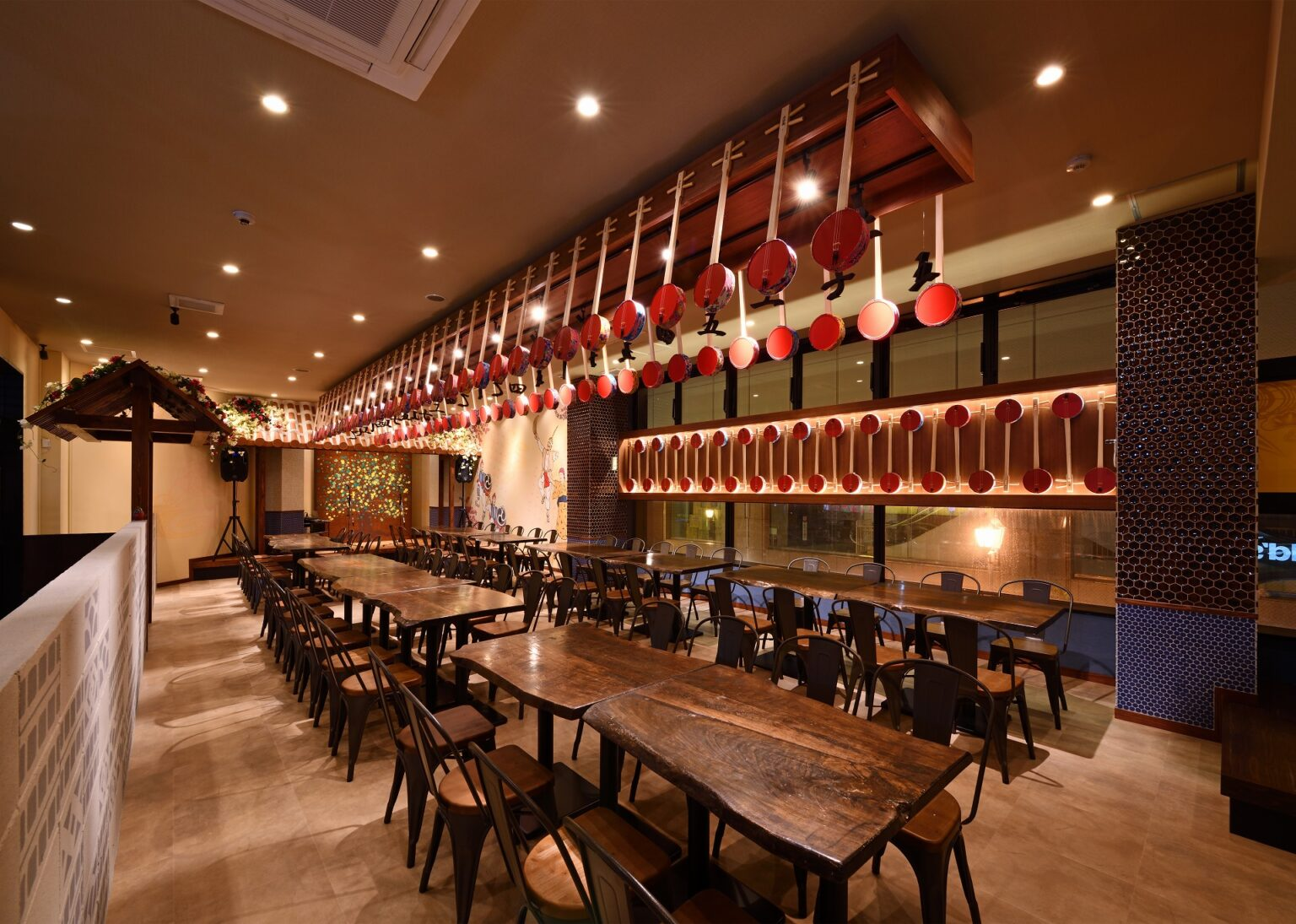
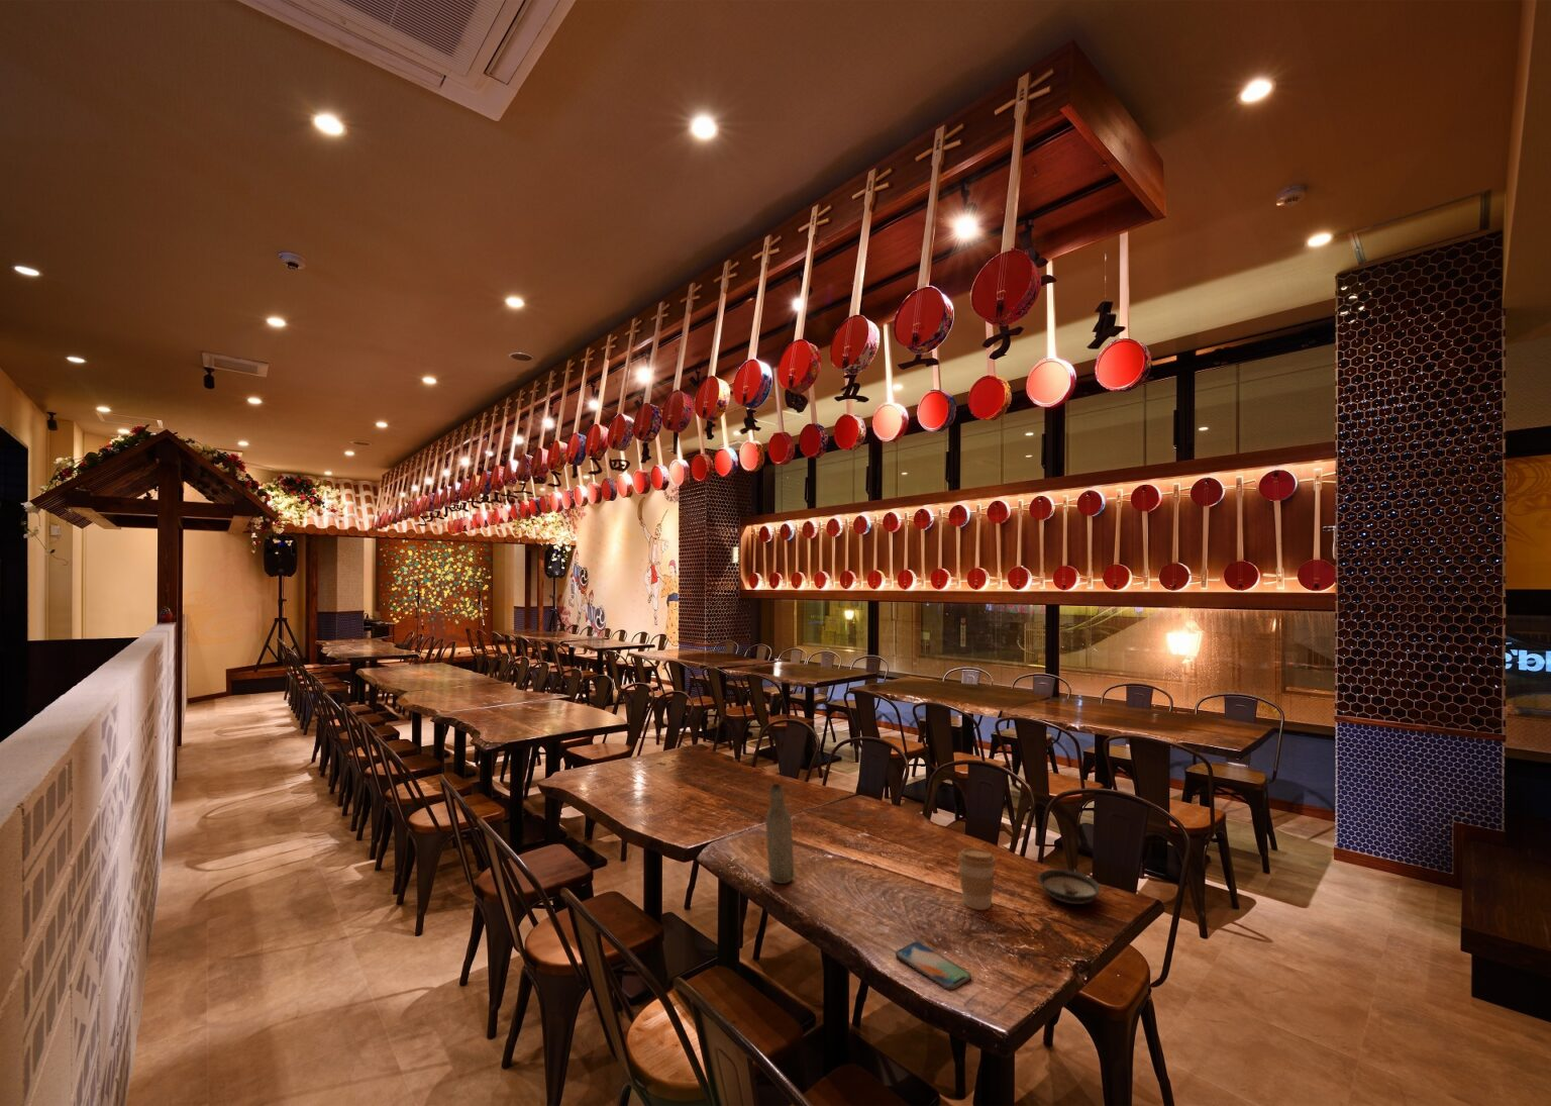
+ bottle (779, 831)
+ coffee cup (977, 876)
+ saucer (1069, 889)
+ smartphone (932, 965)
